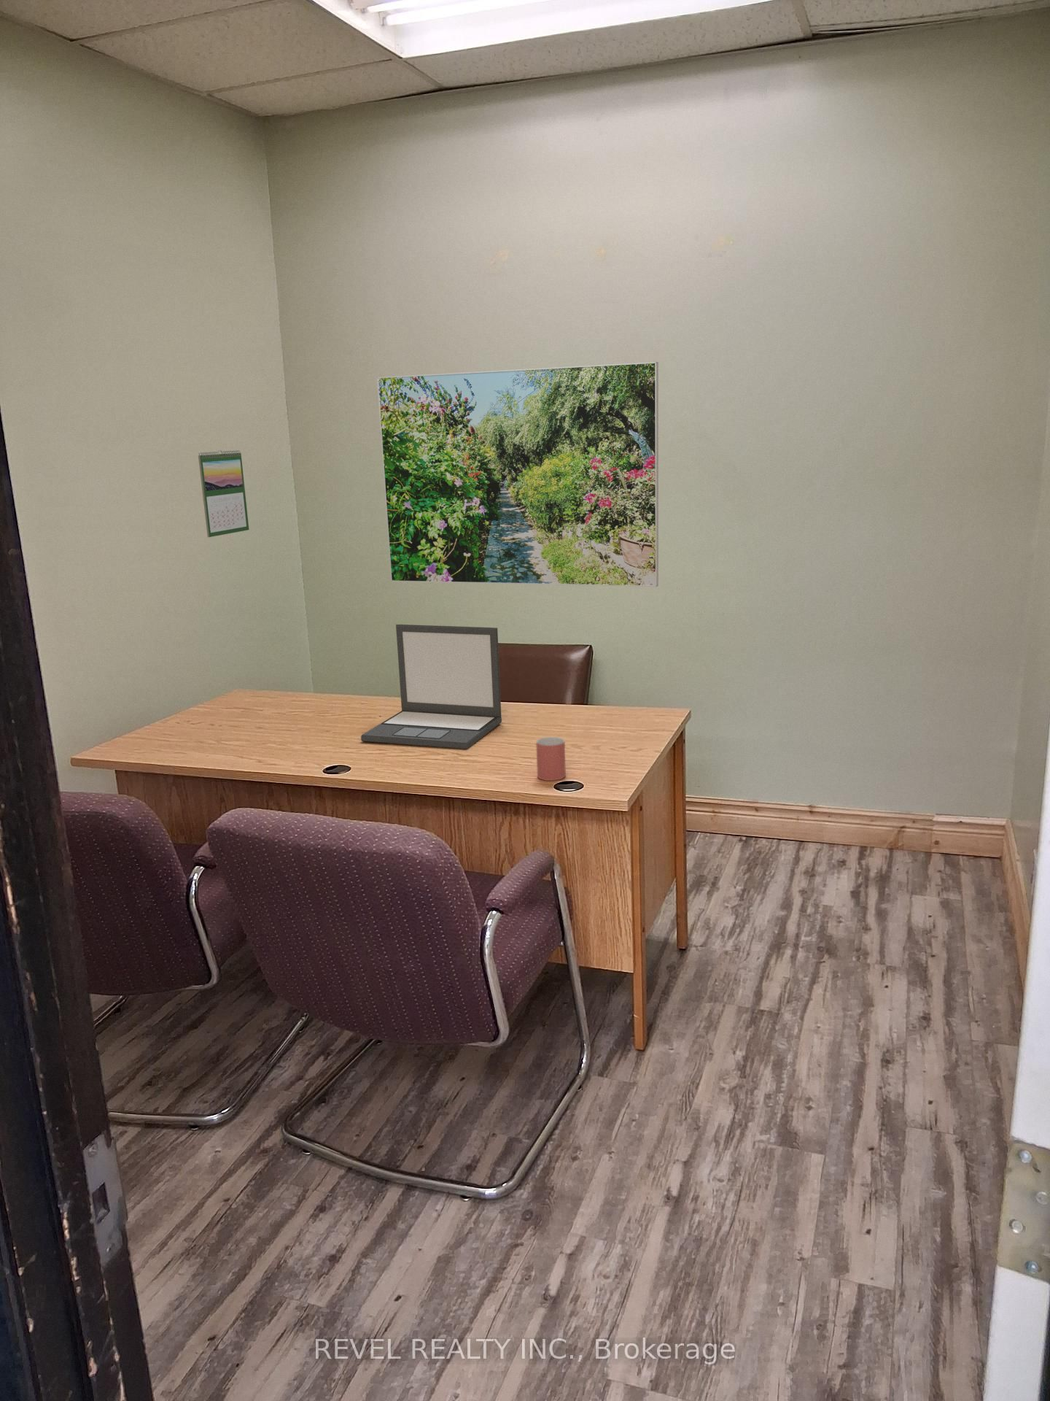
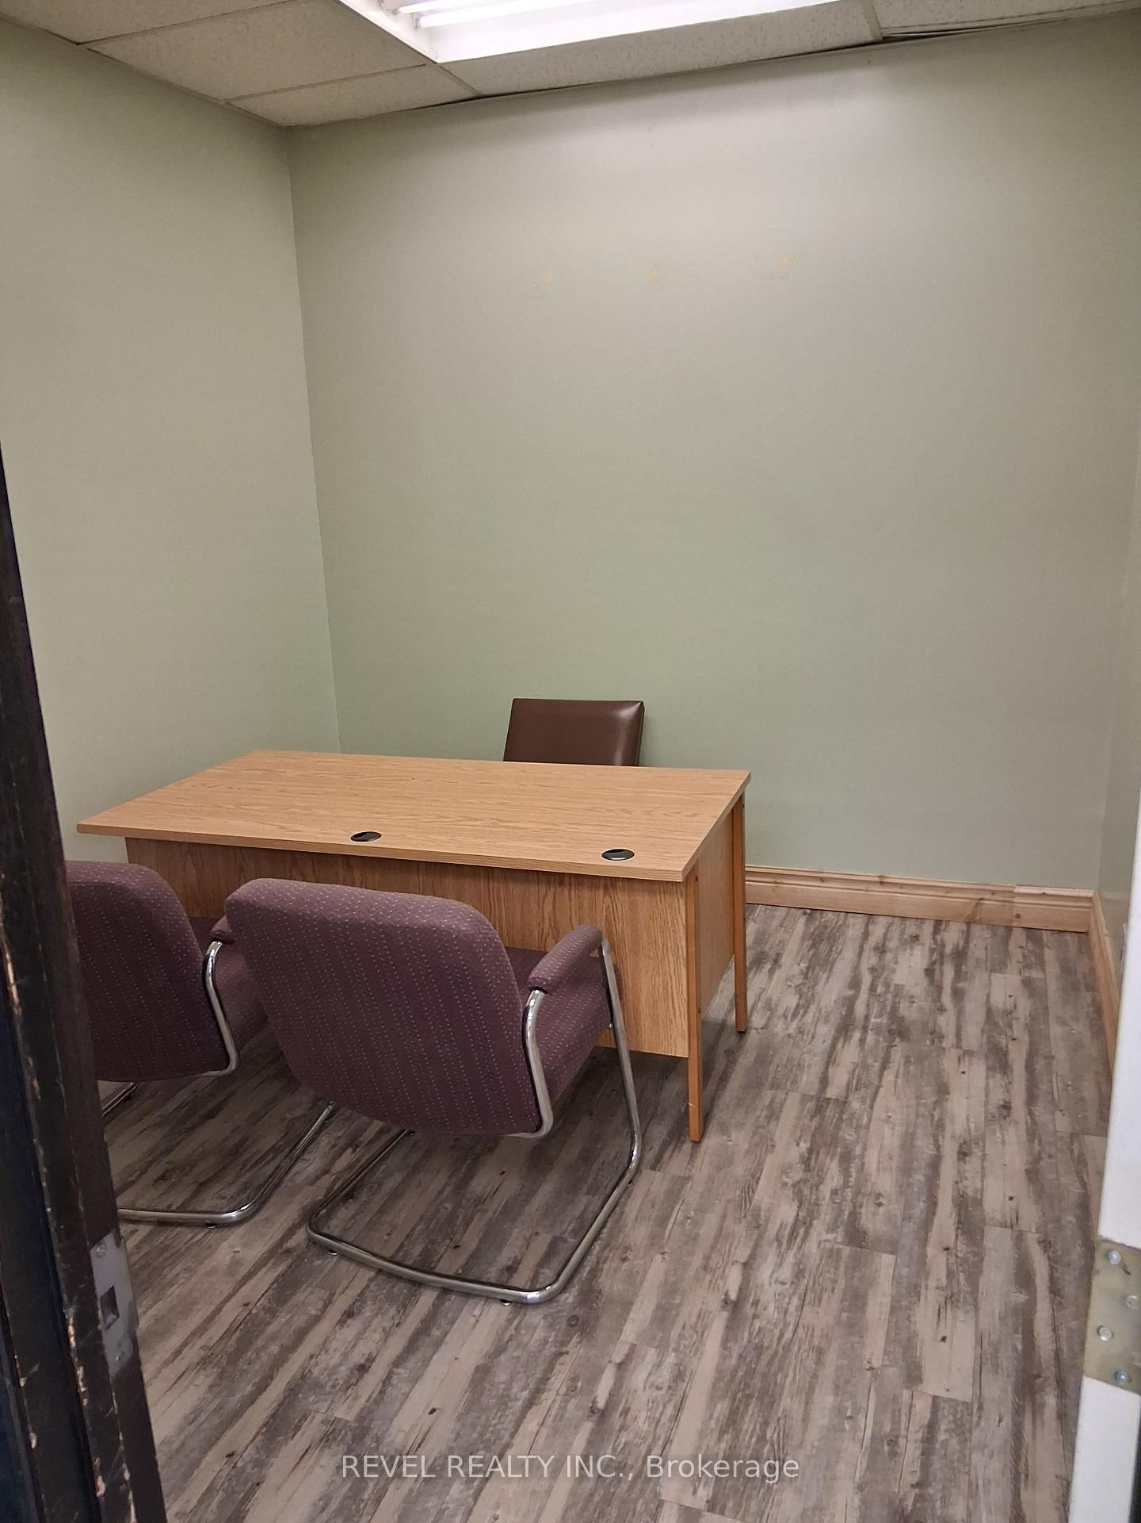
- laptop (430, 684)
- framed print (515, 480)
- calendar (224, 492)
- cup (553, 756)
